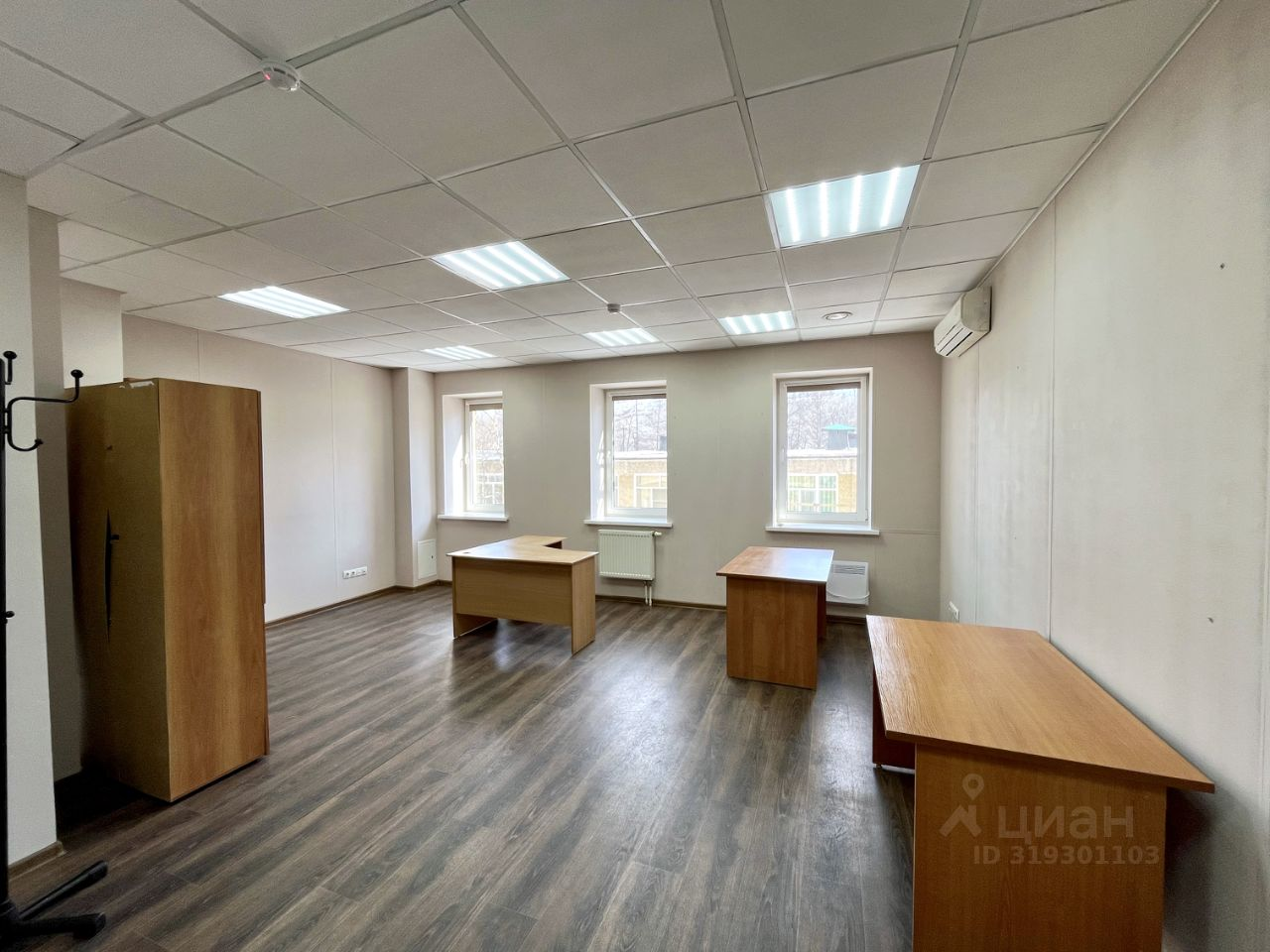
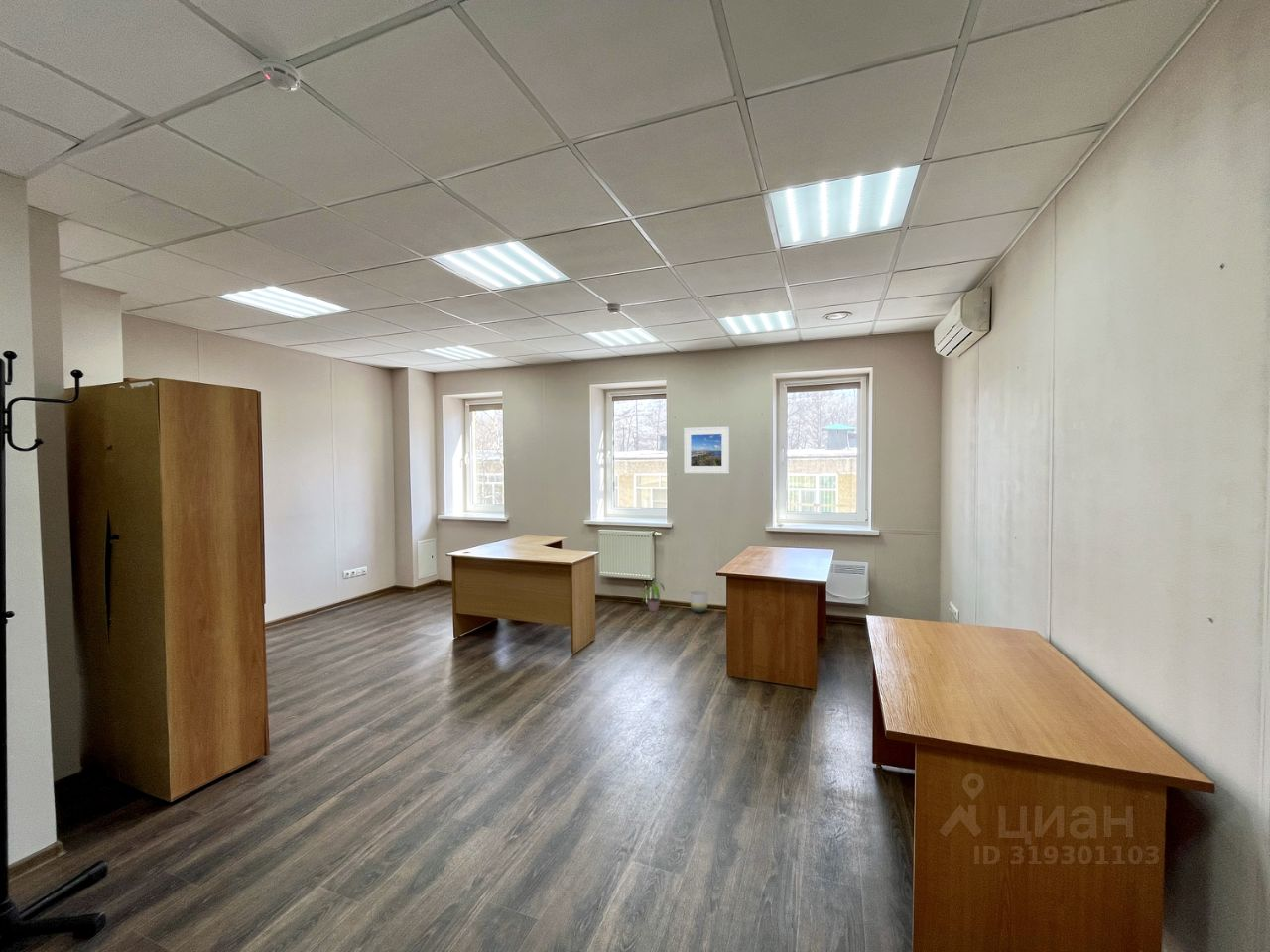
+ potted plant (653, 596)
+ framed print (705, 450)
+ planter (698, 602)
